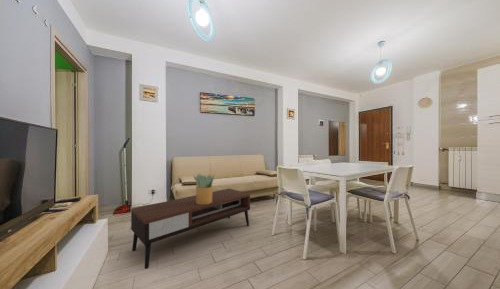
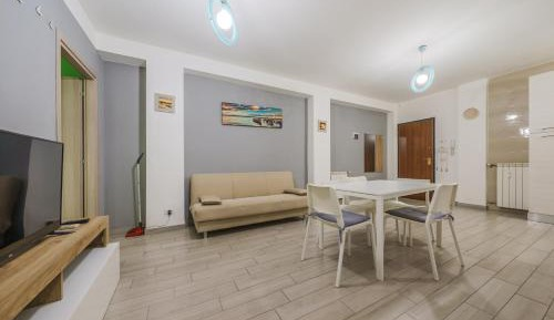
- coffee table (198, 218)
- potted plant (204, 187)
